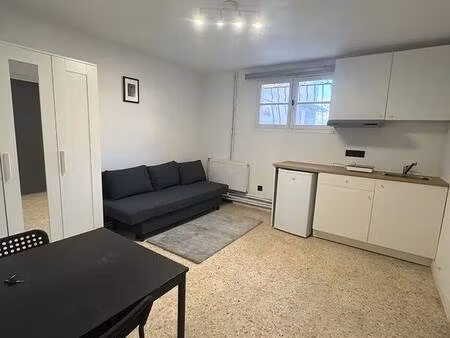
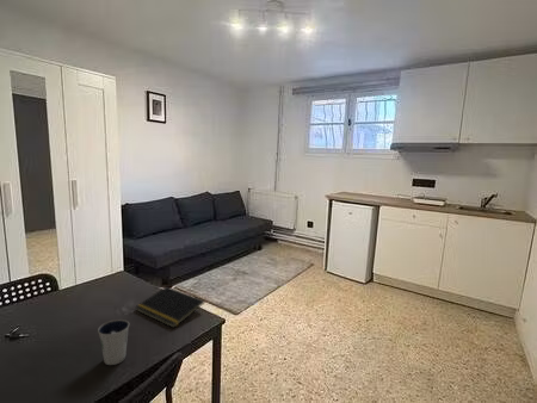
+ dixie cup (113, 342)
+ notepad (169, 304)
